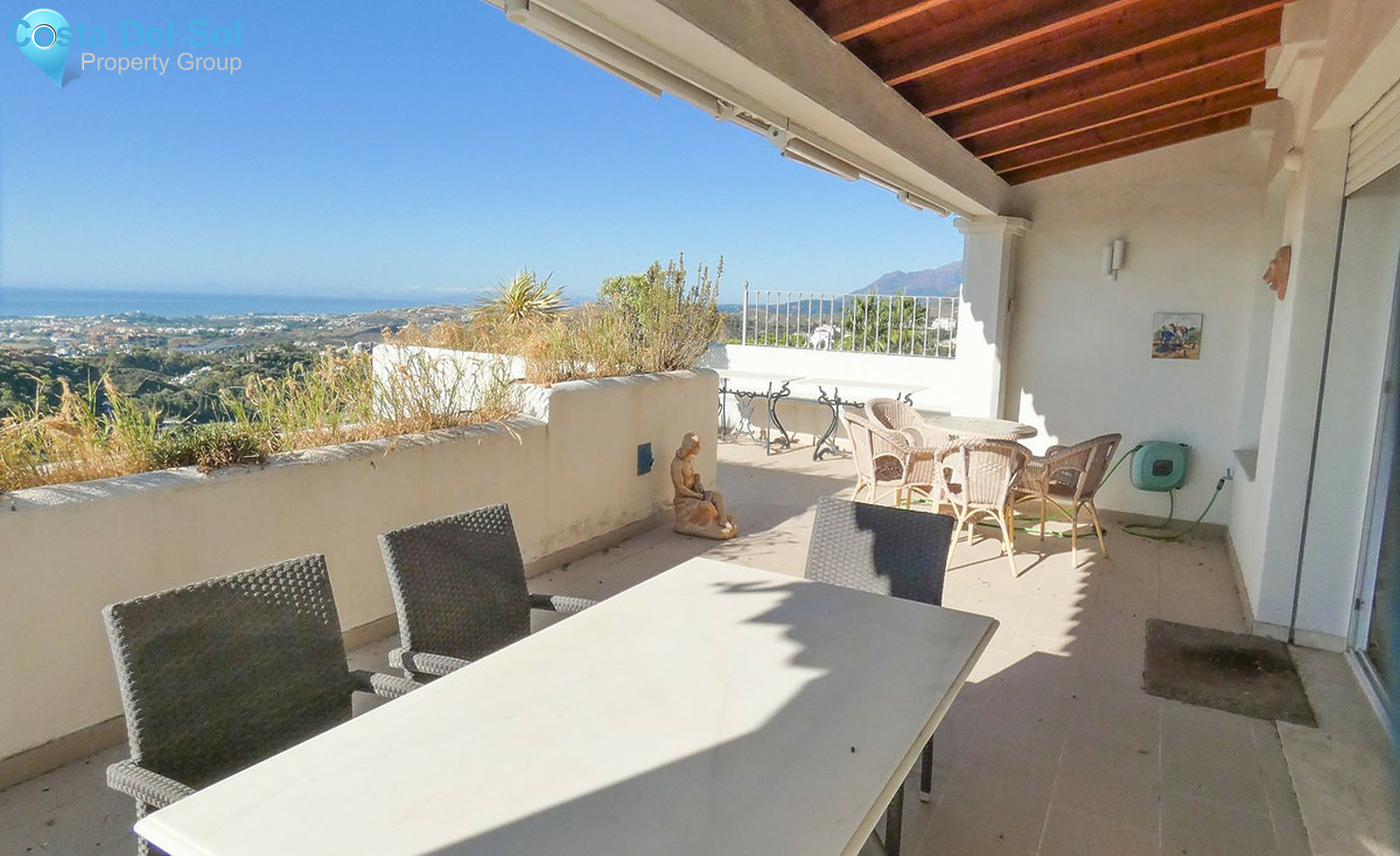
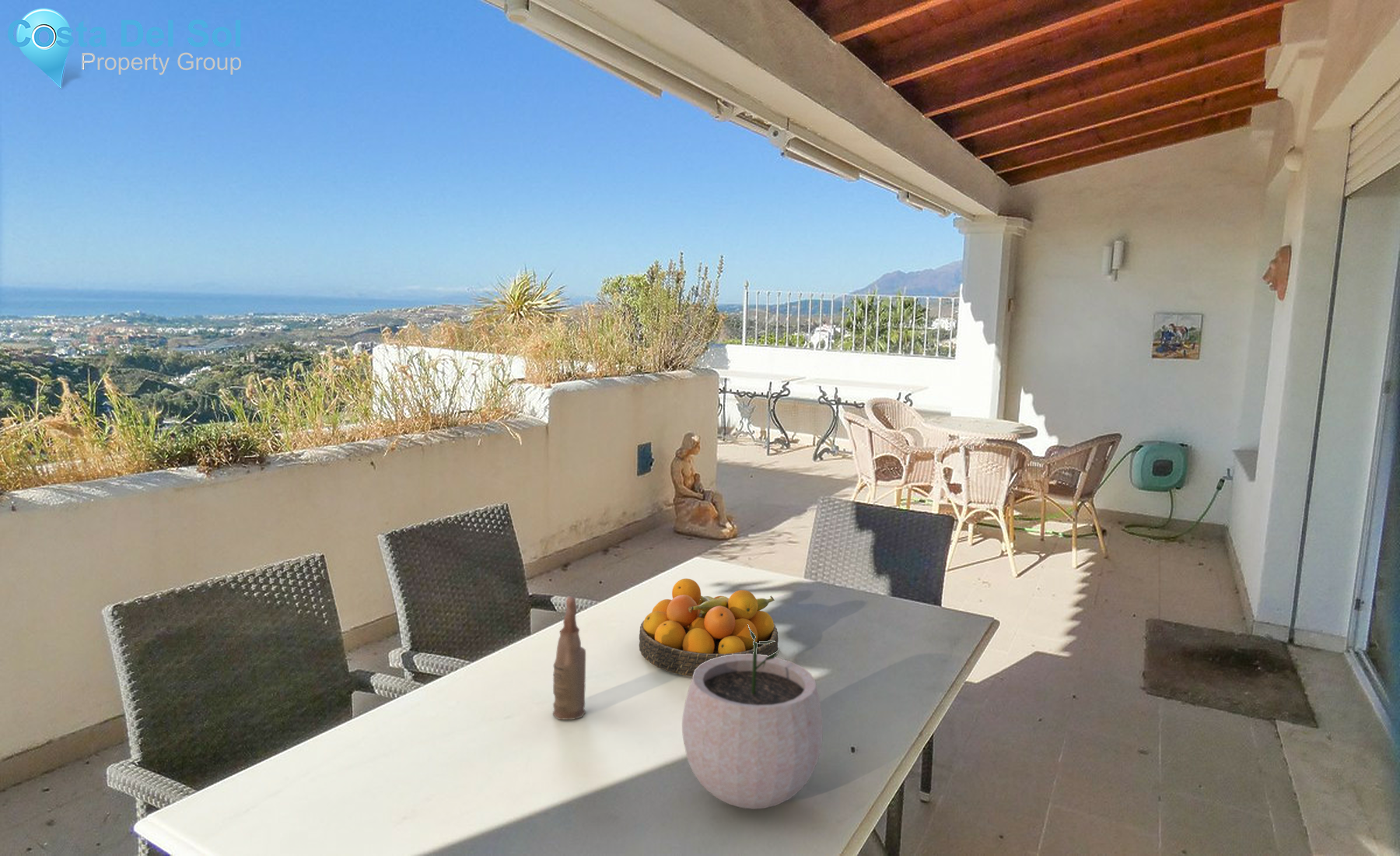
+ bottle (570, 654)
+ plant pot (752, 710)
+ fruit bowl (709, 619)
